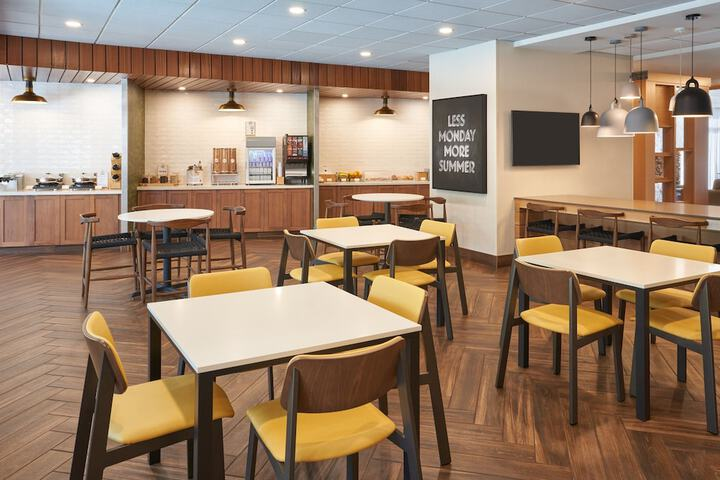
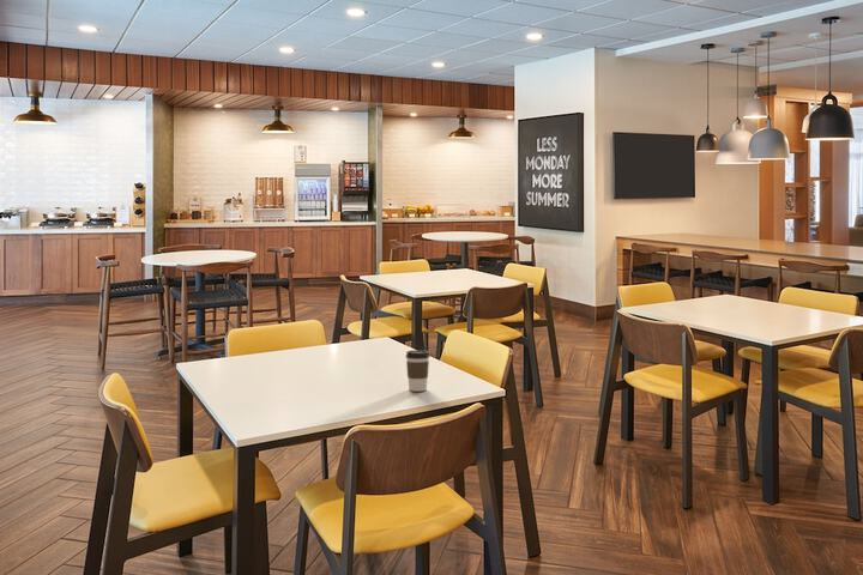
+ coffee cup (417, 370)
